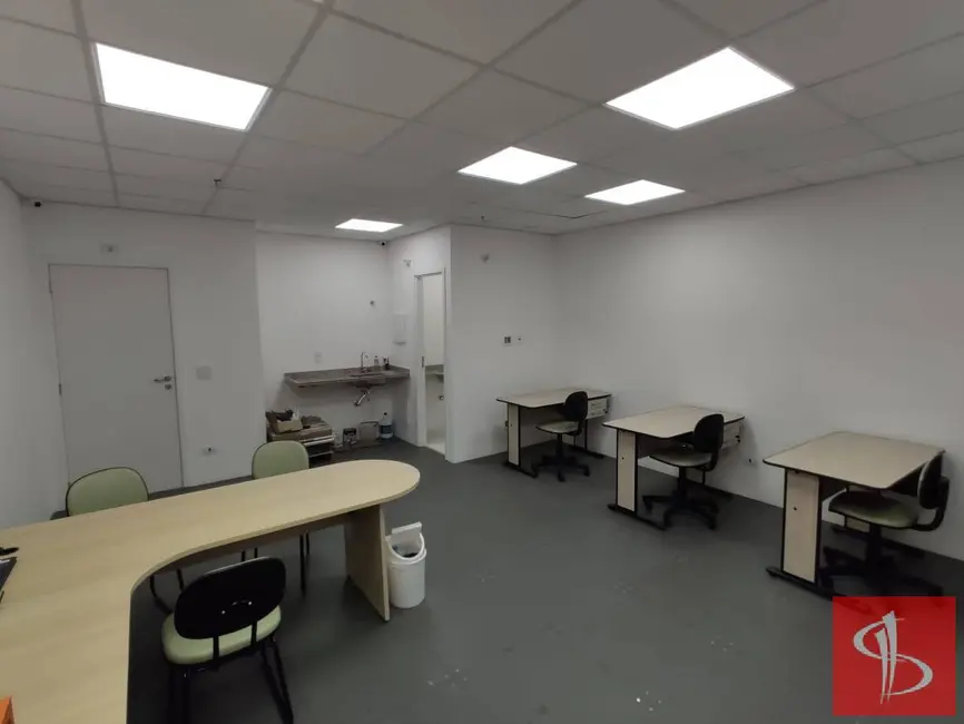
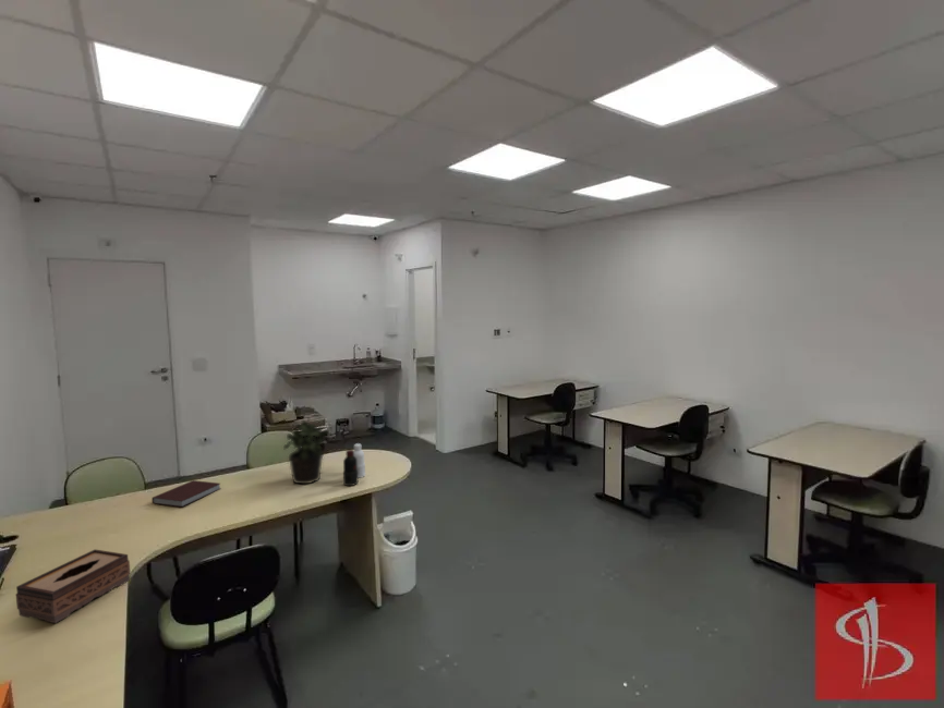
+ potted plant (307, 449)
+ tissue box (76, 583)
+ notebook (187, 492)
+ bottle (354, 463)
